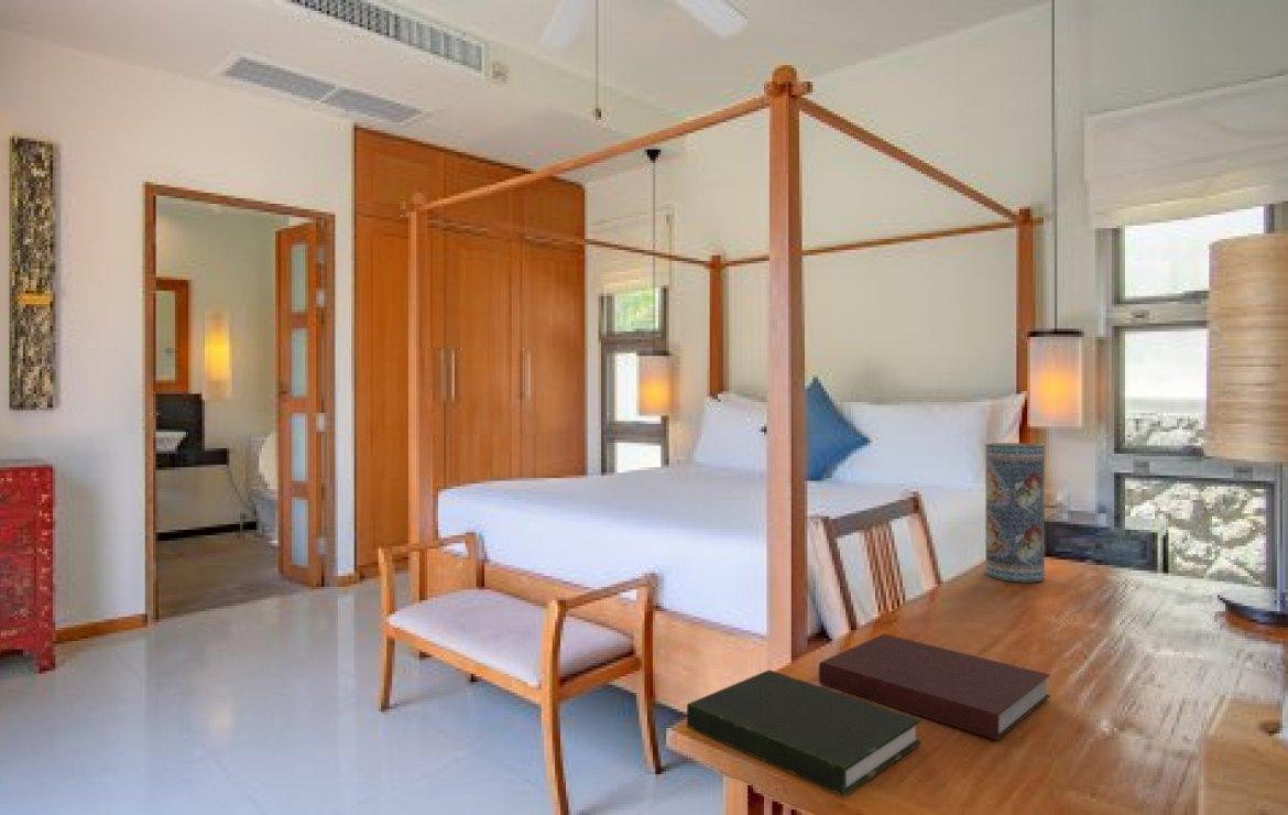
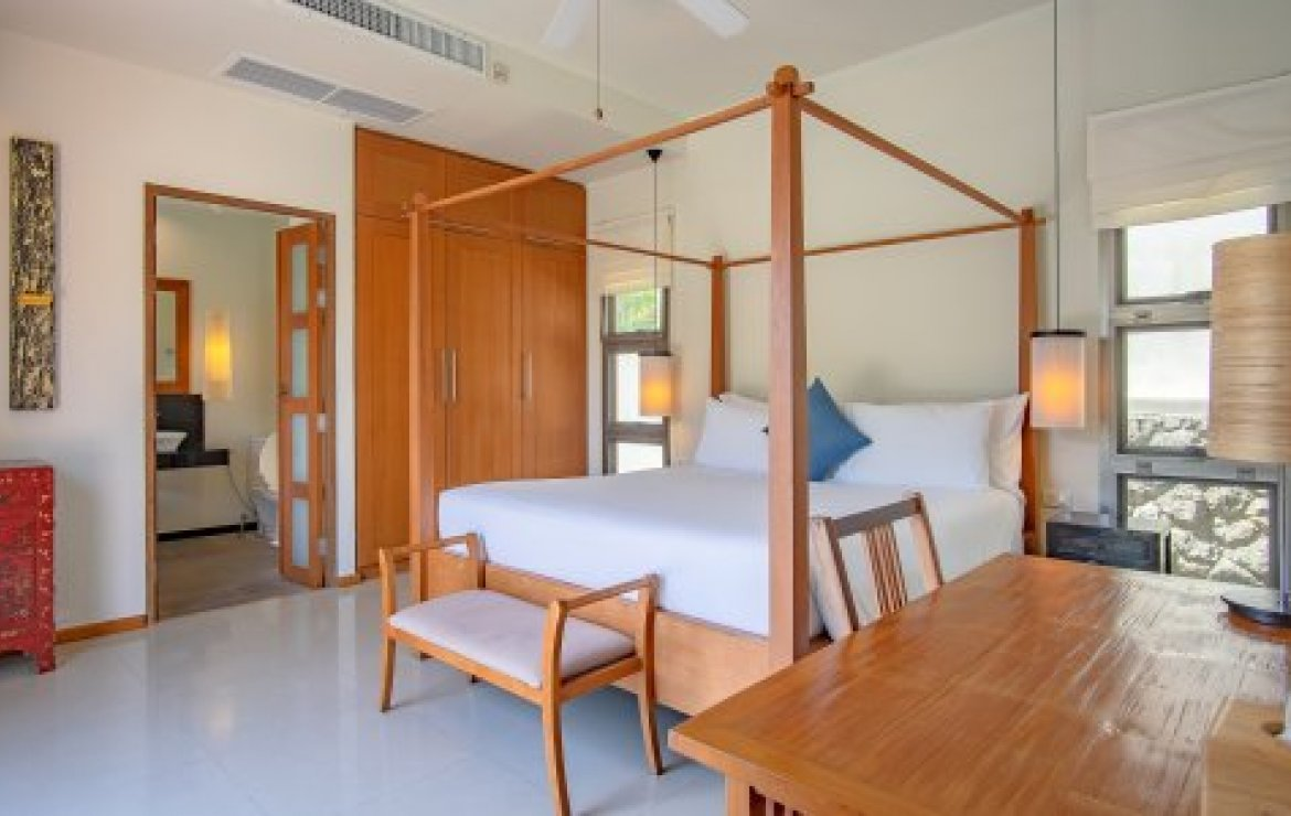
- notebook (931, 678)
- vase (1014, 510)
- book (800, 722)
